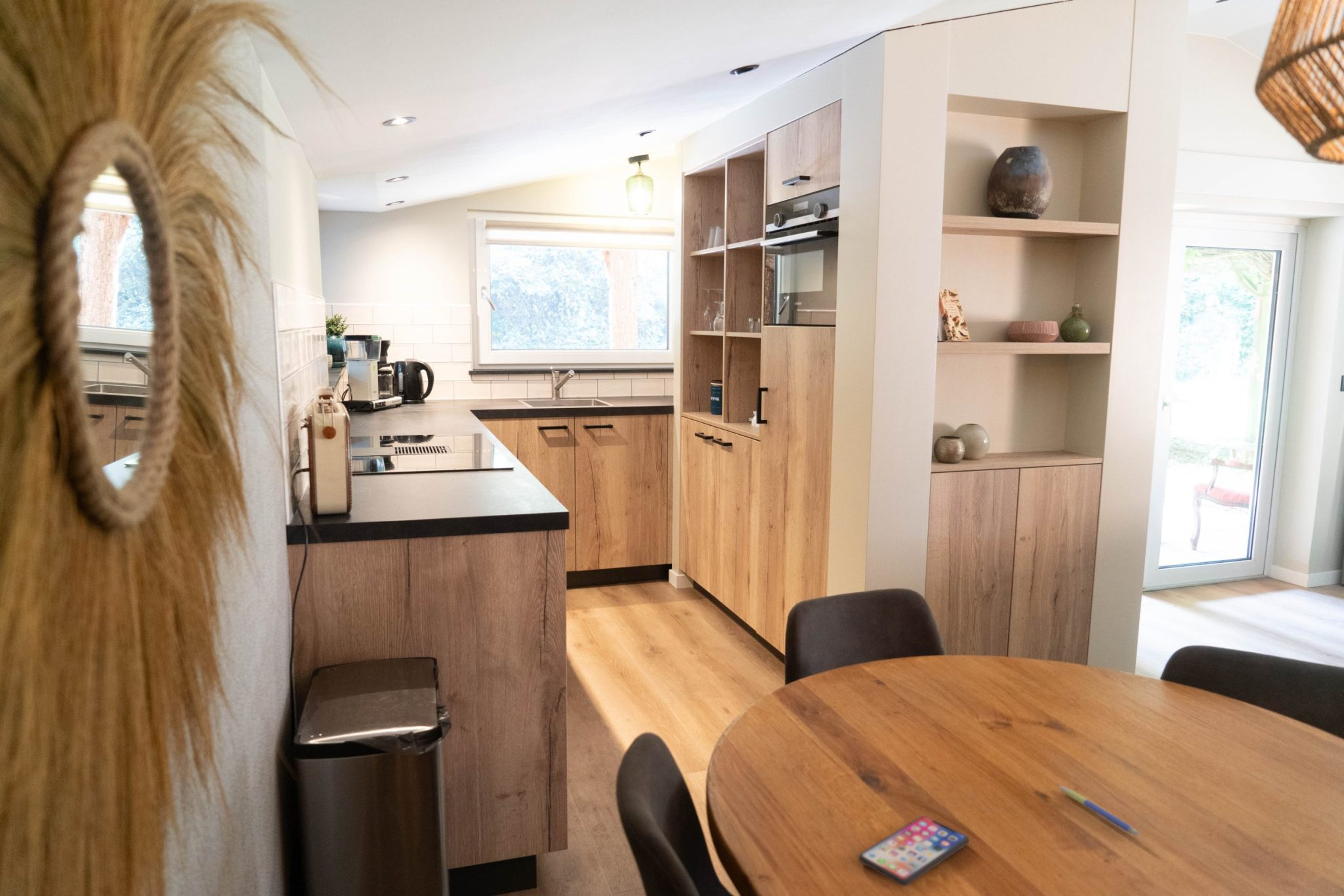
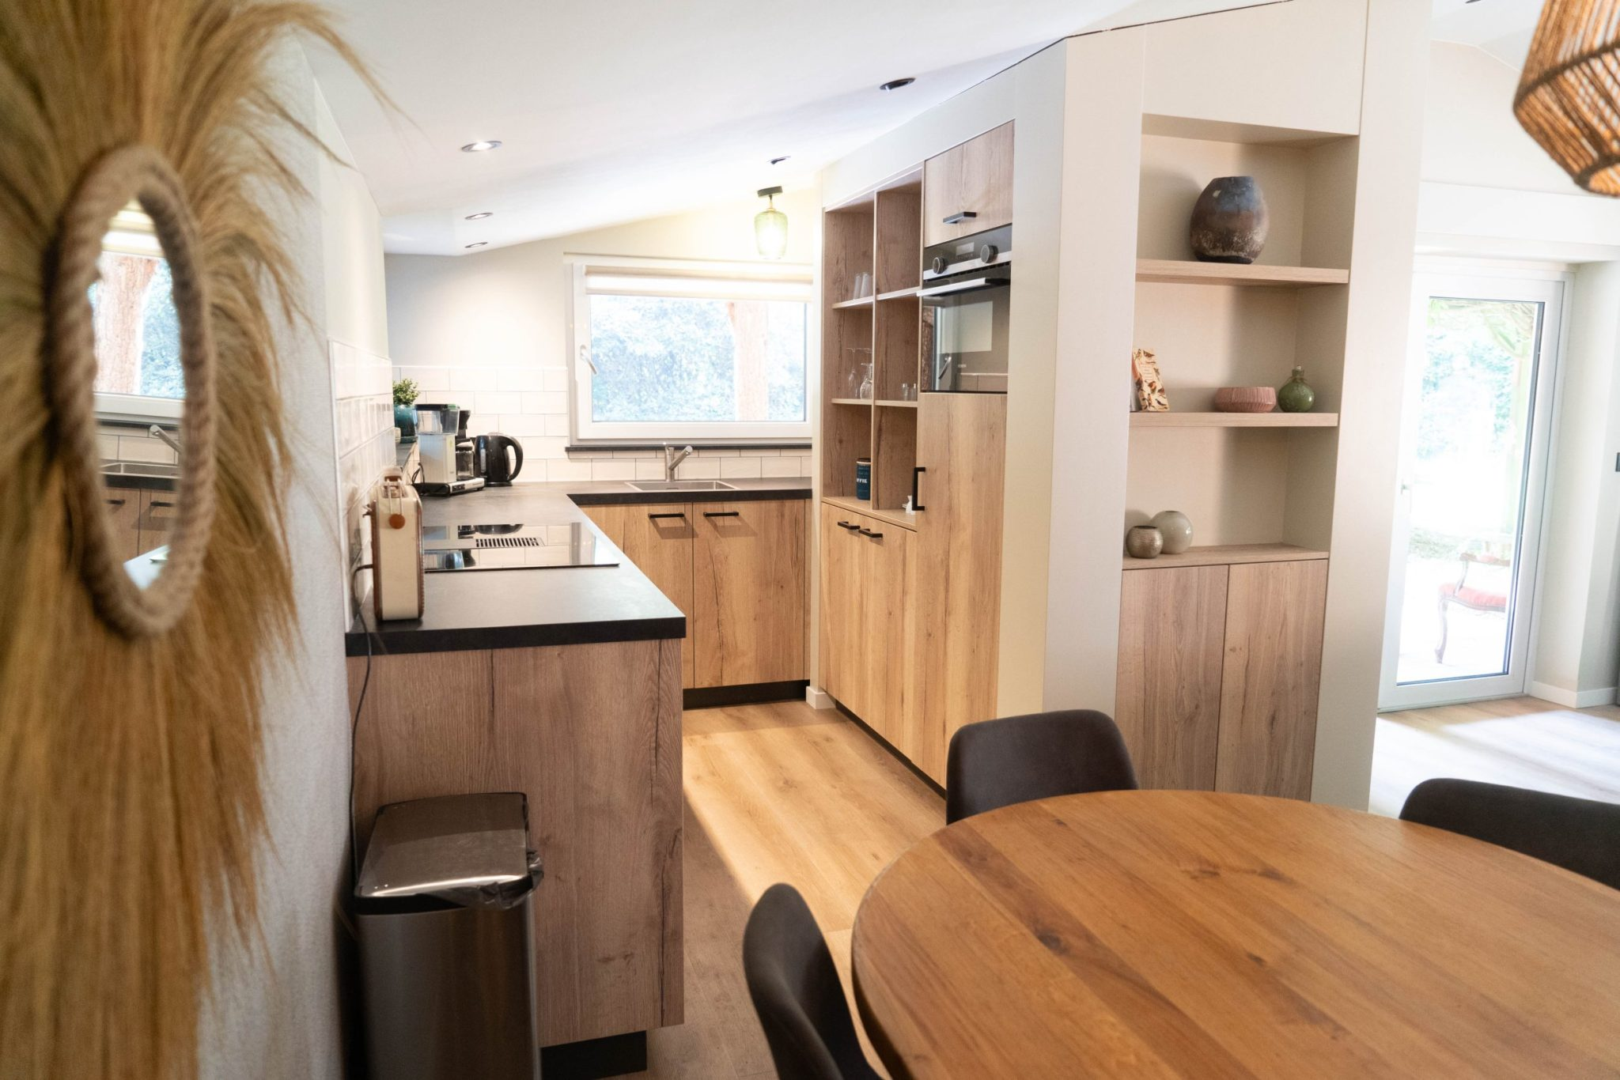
- pen (1096, 808)
- smartphone (914, 848)
